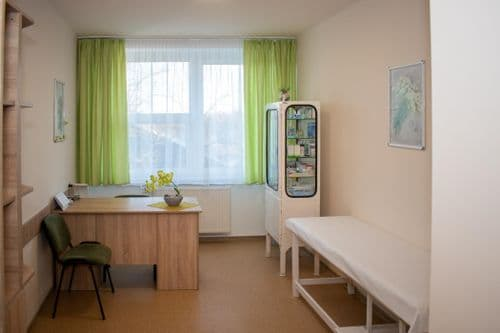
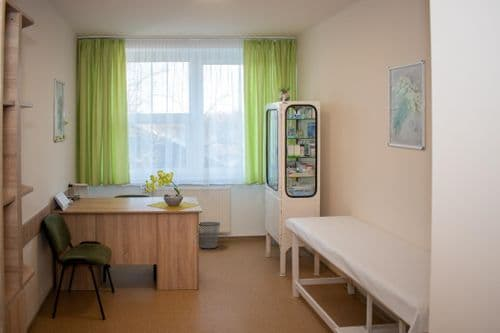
+ wastebasket (208, 235)
